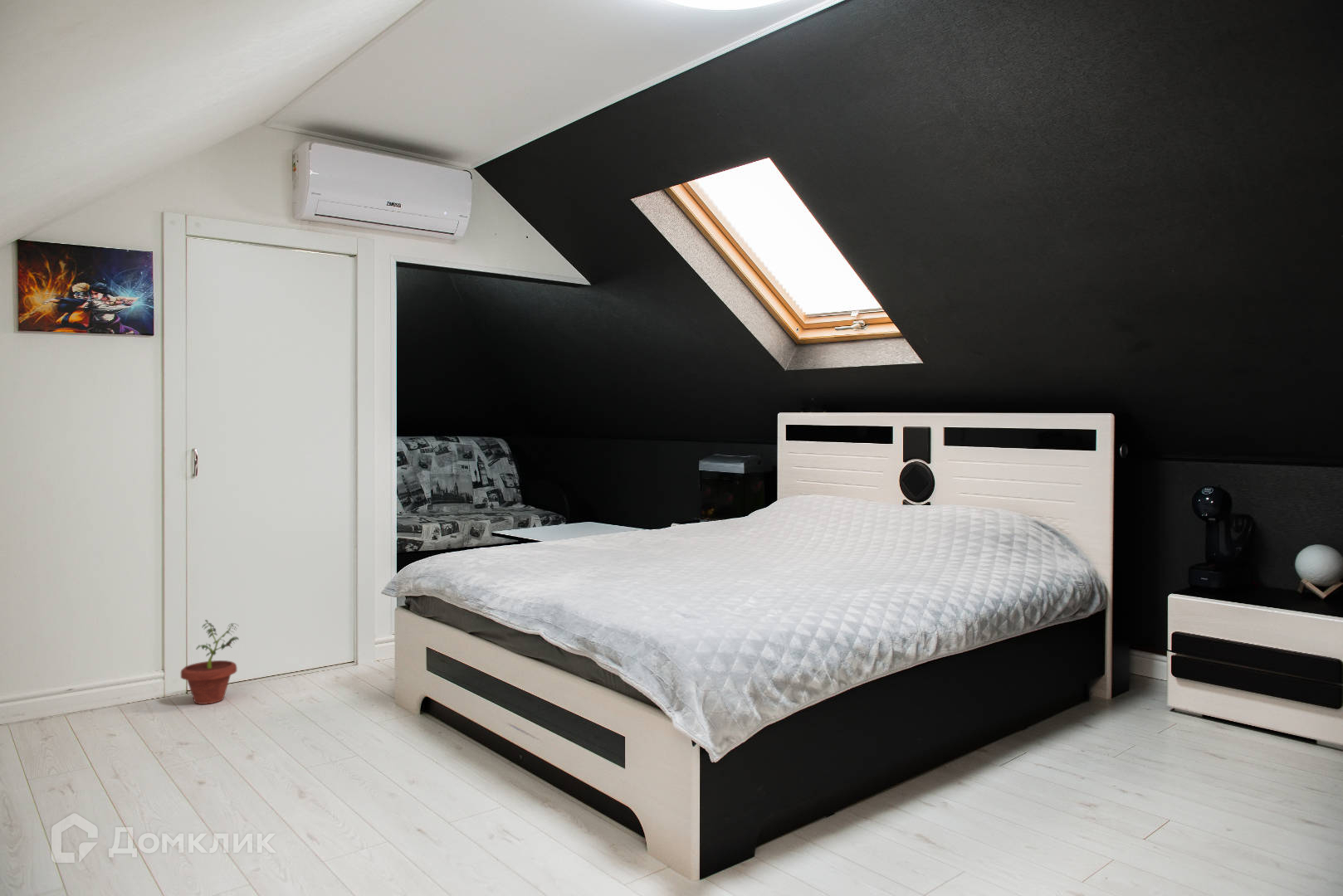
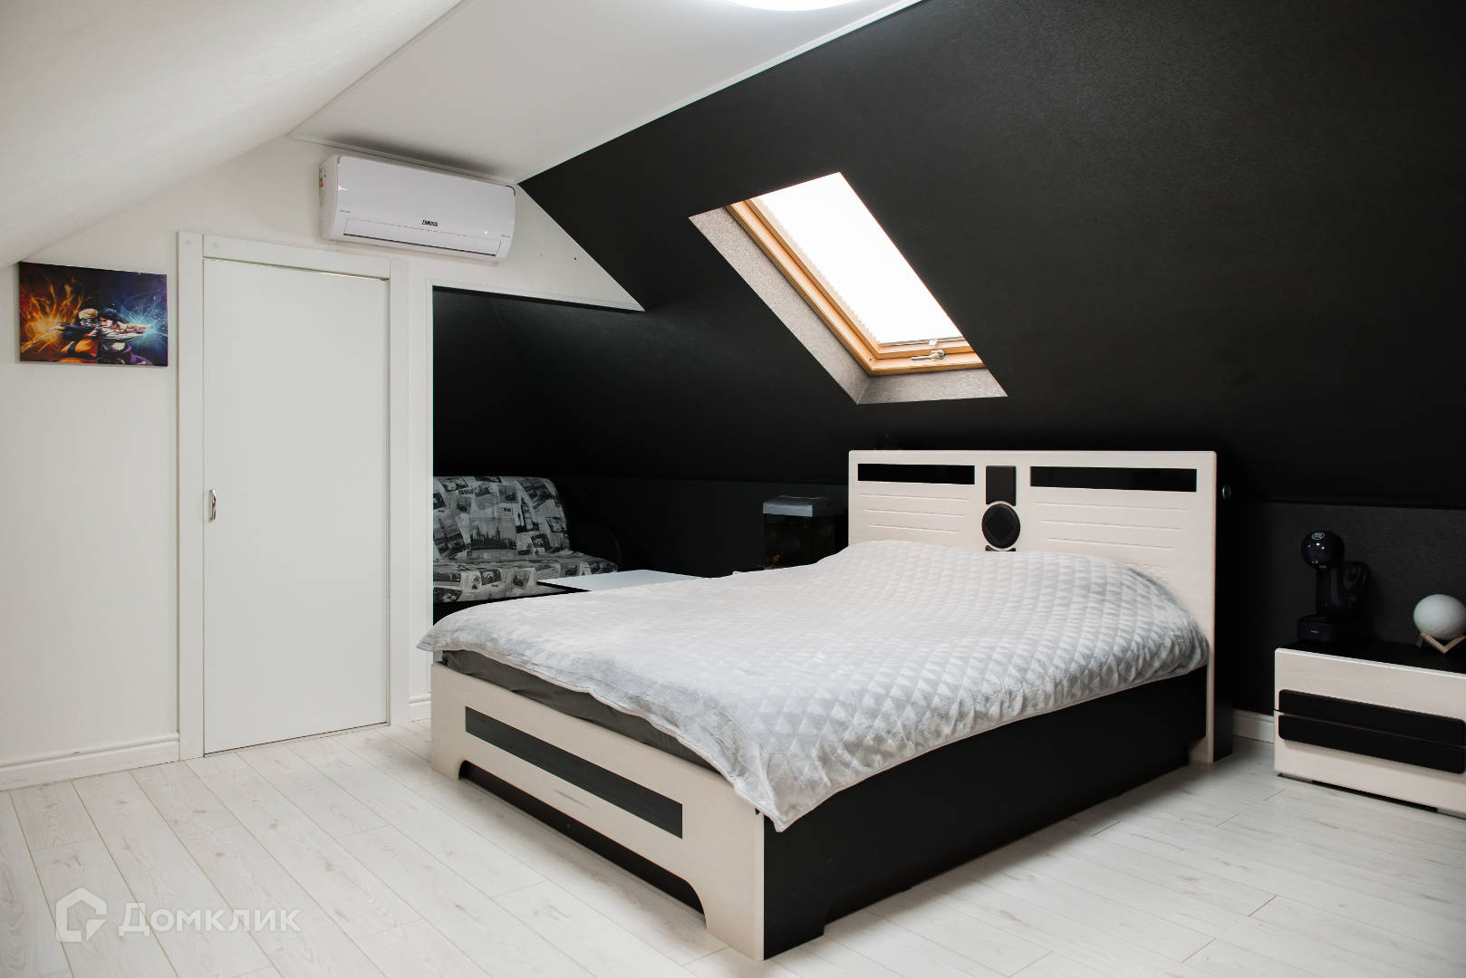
- potted plant (211, 660)
